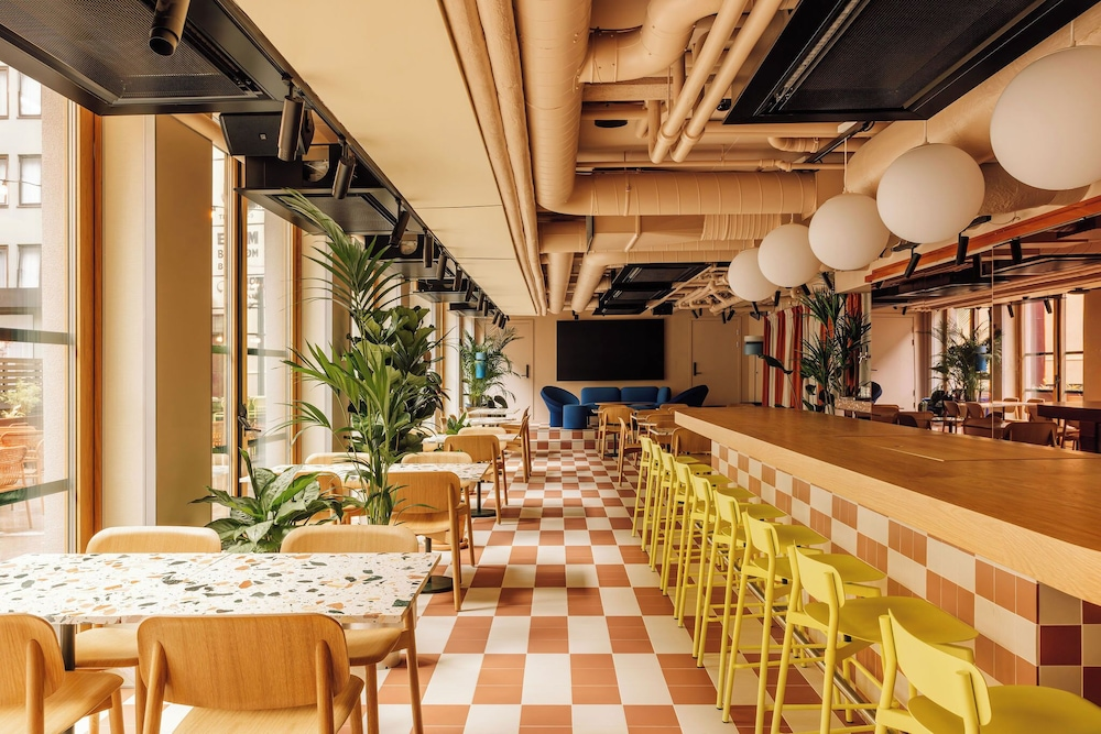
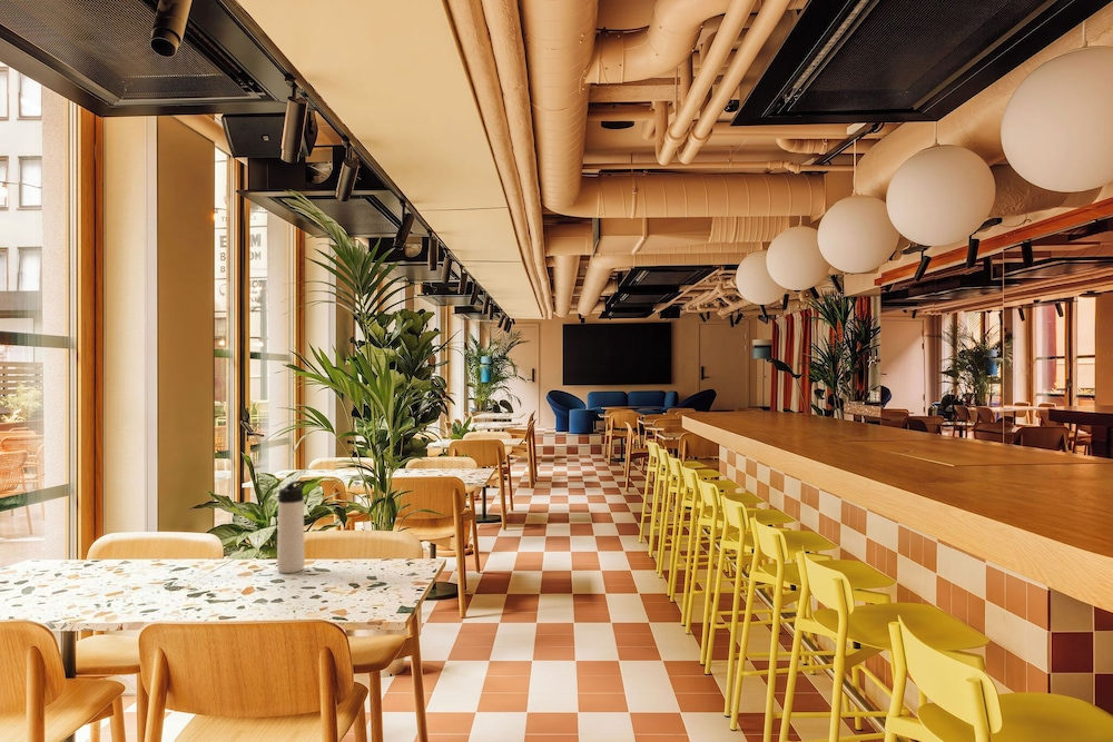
+ thermos bottle (293, 525)
